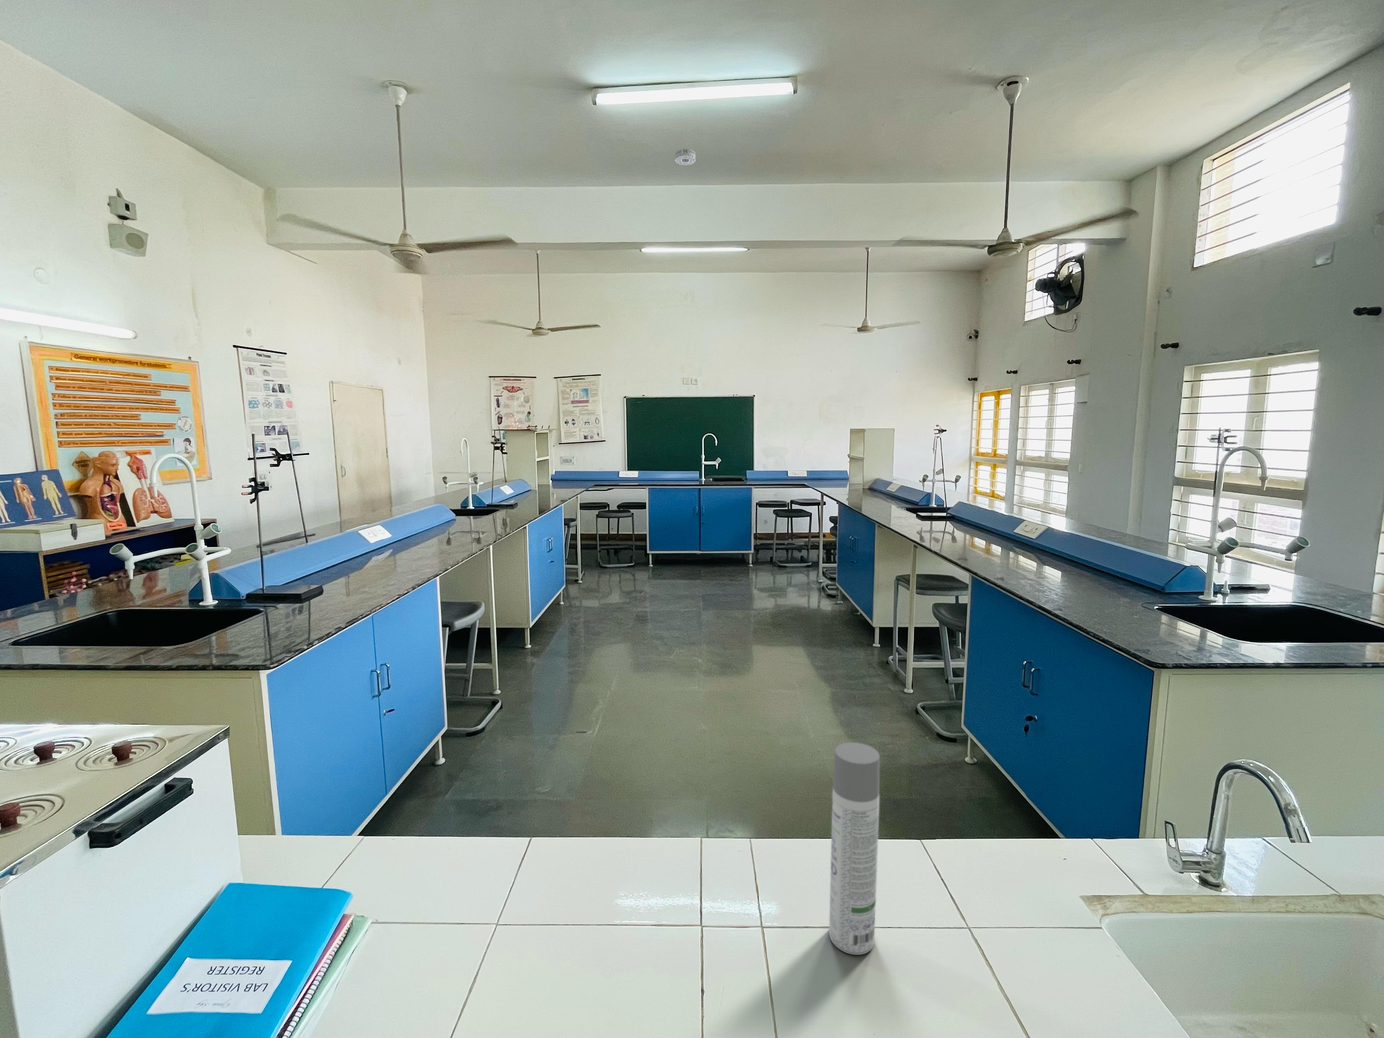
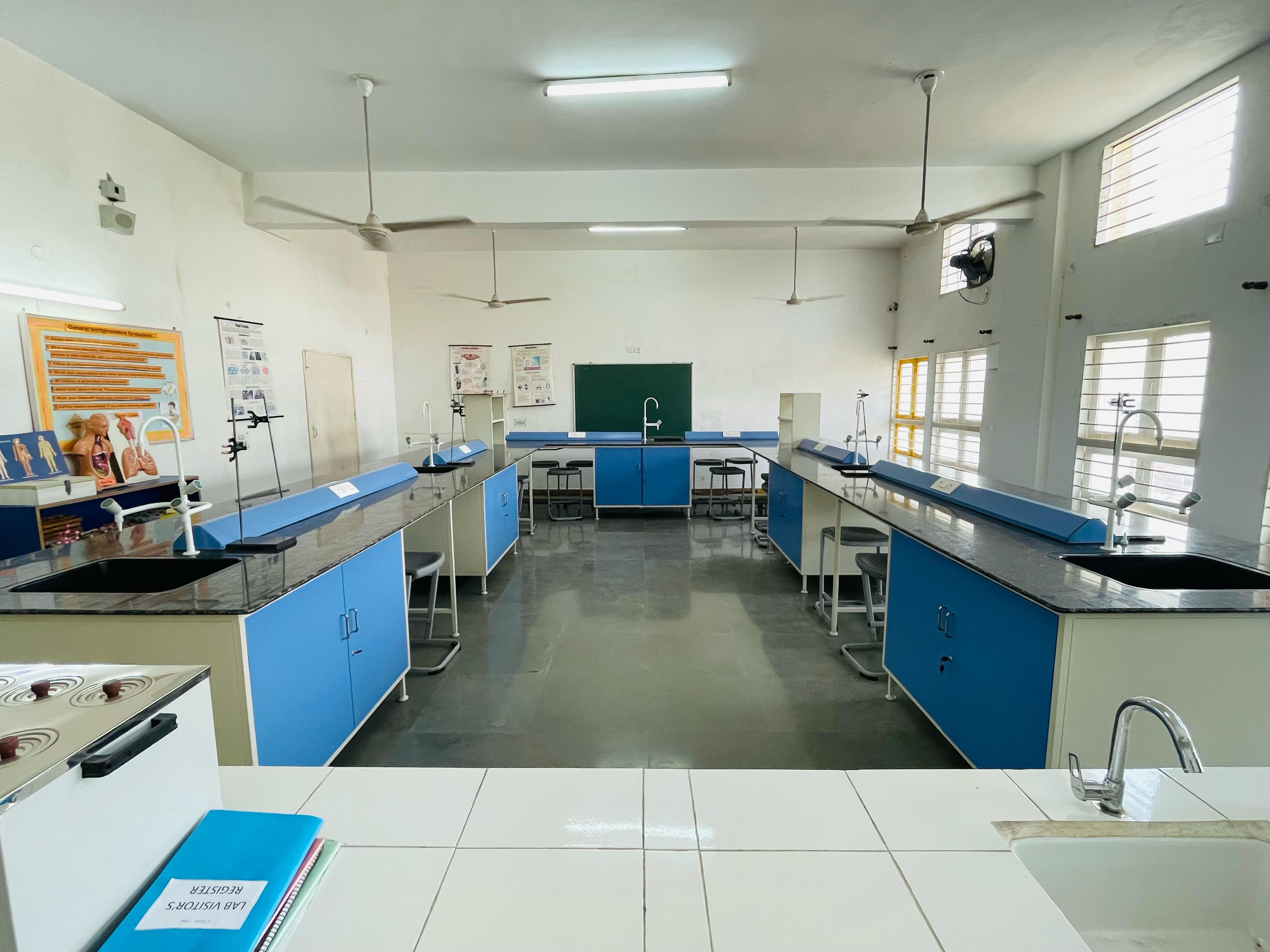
- smoke detector (685, 156)
- spray bottle (854, 846)
